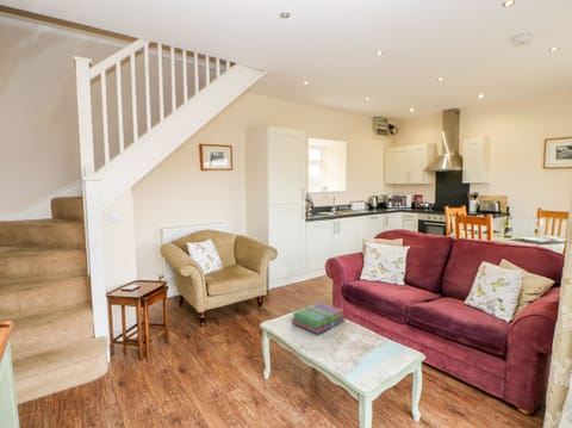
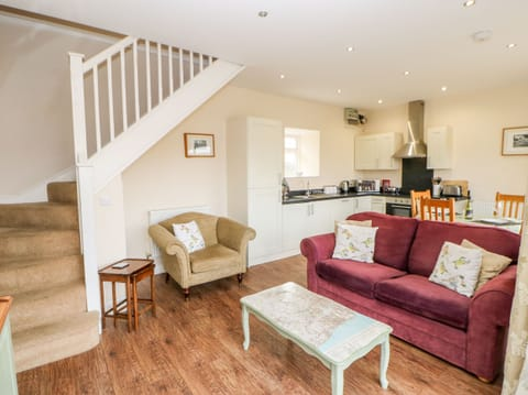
- books (318, 316)
